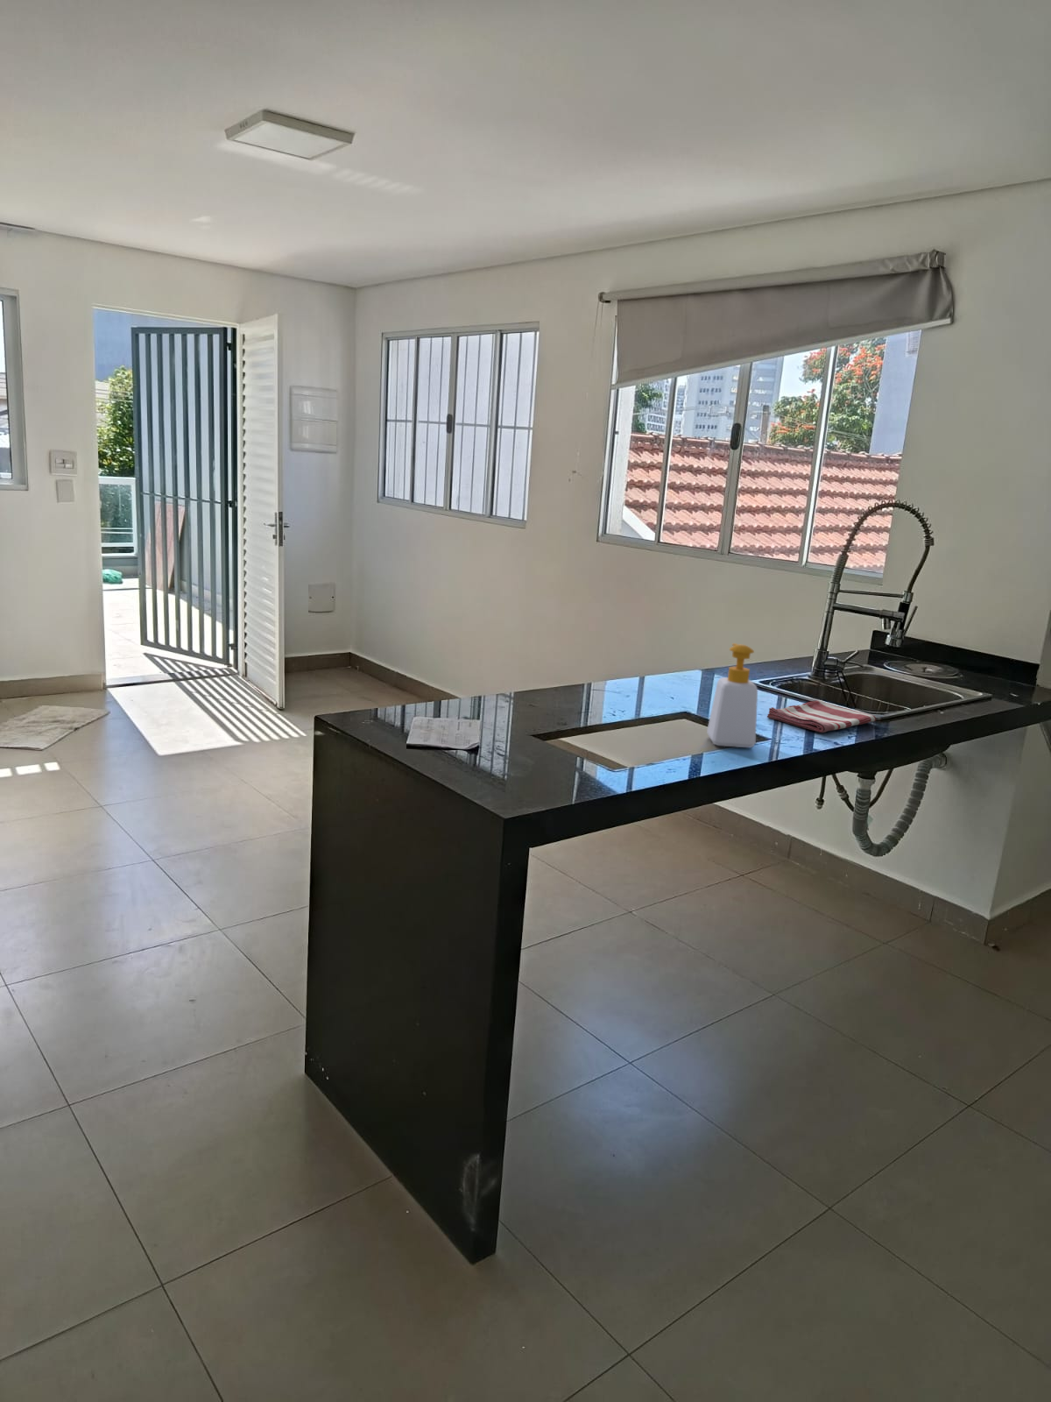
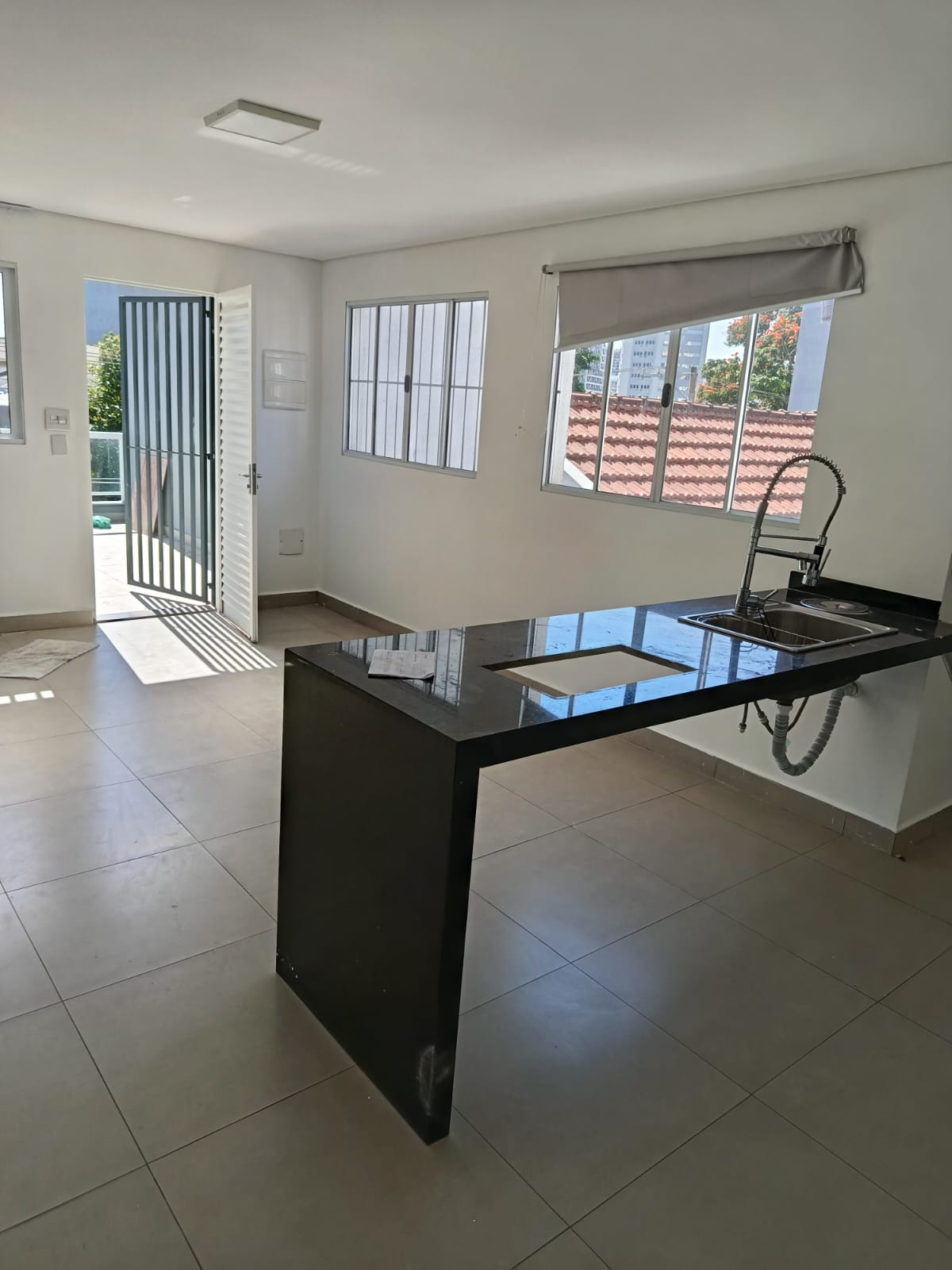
- dish towel (821, 715)
- soap bottle (734, 691)
